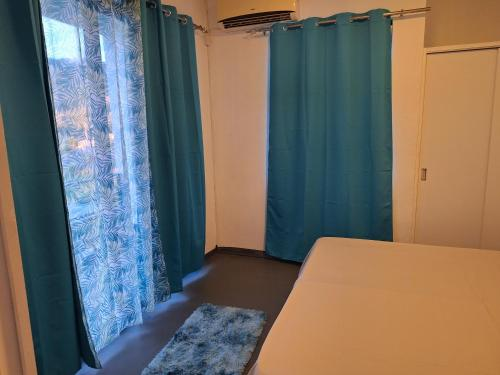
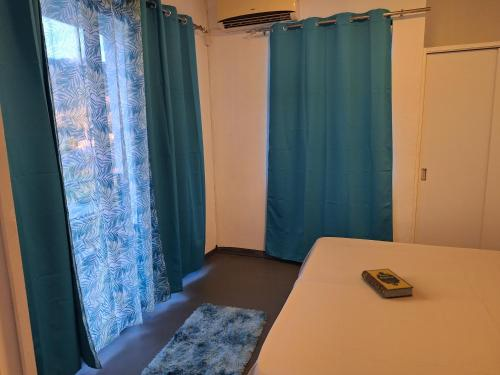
+ hardback book (385, 282)
